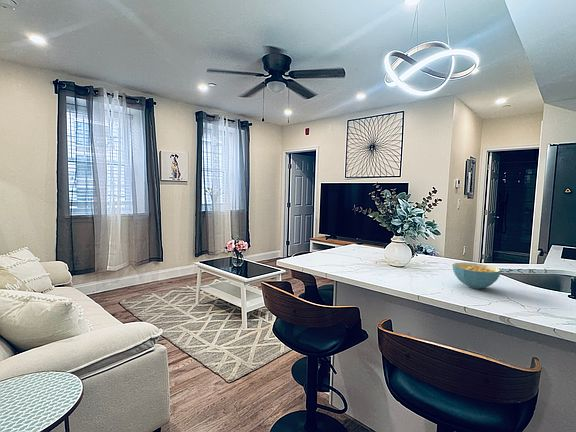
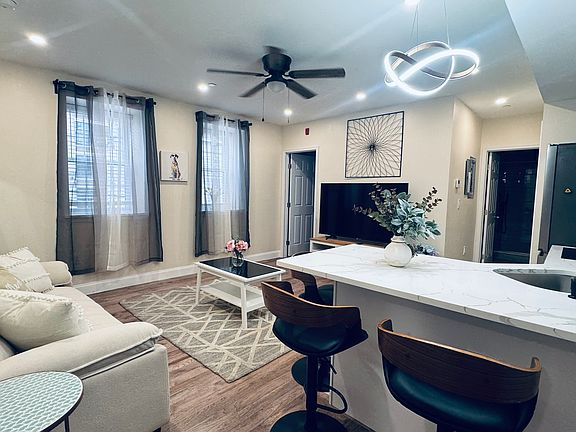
- cereal bowl (475, 276)
